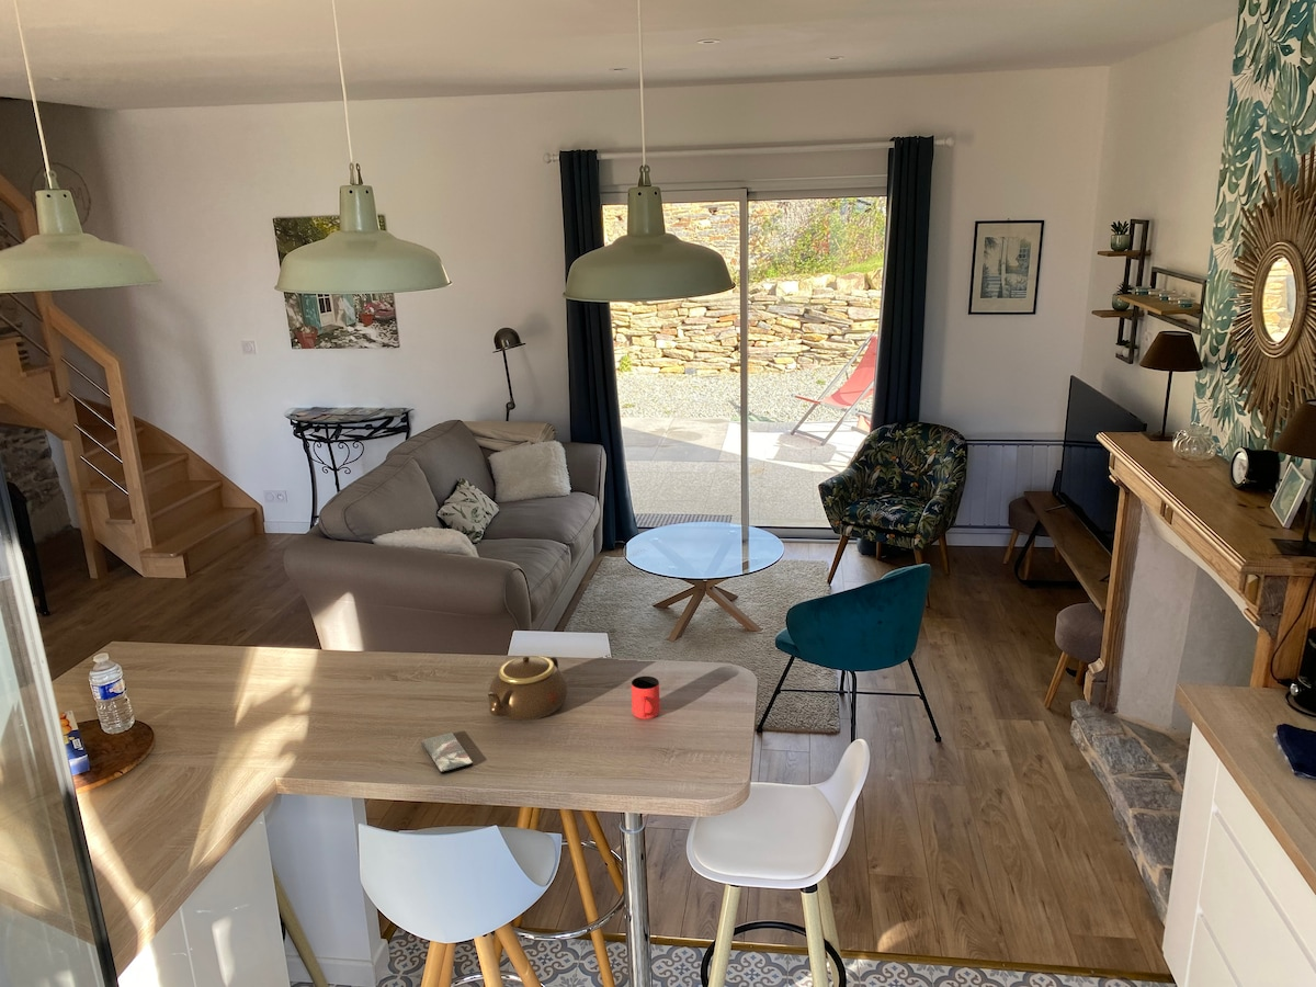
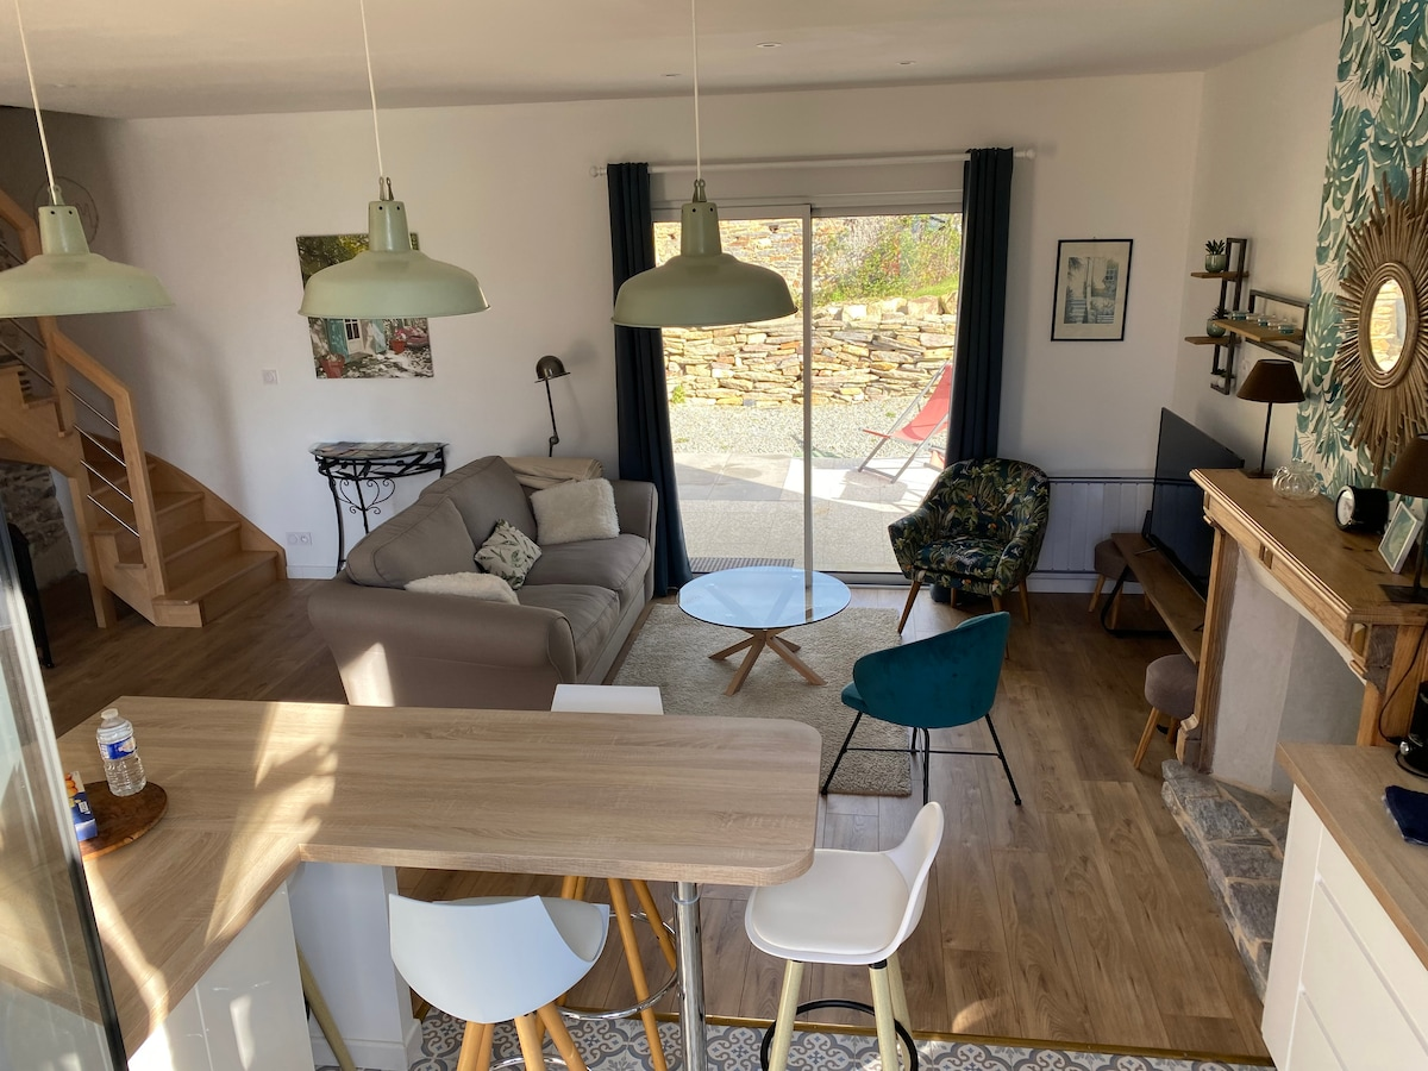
- cup (645, 701)
- smartphone (446, 752)
- teapot (527, 682)
